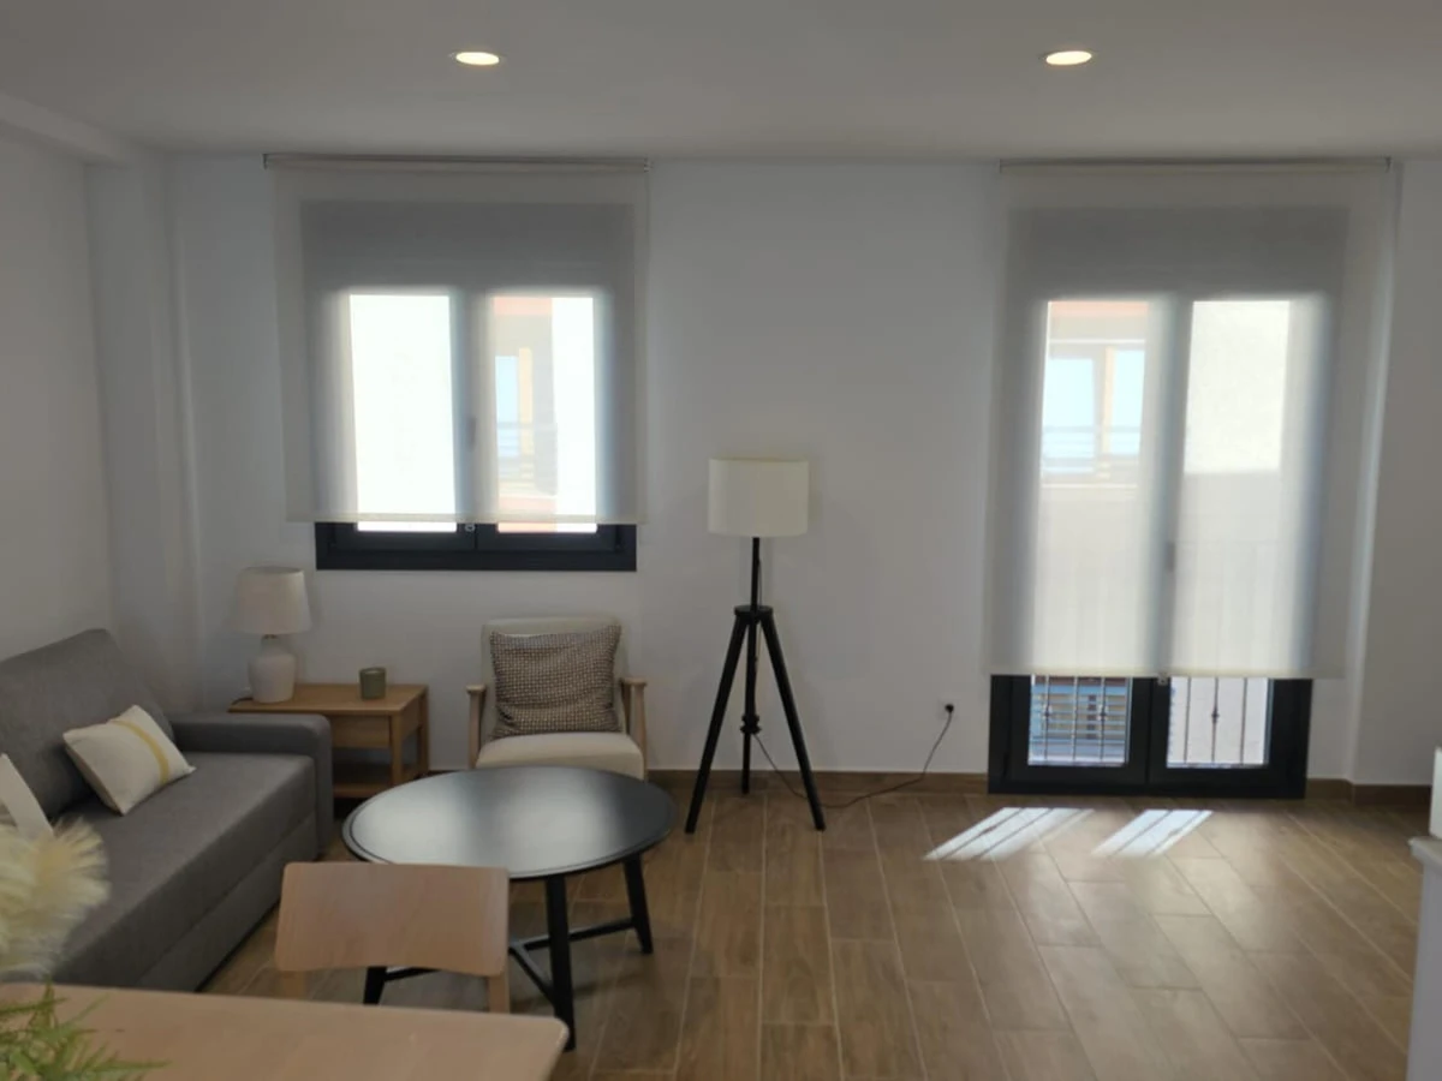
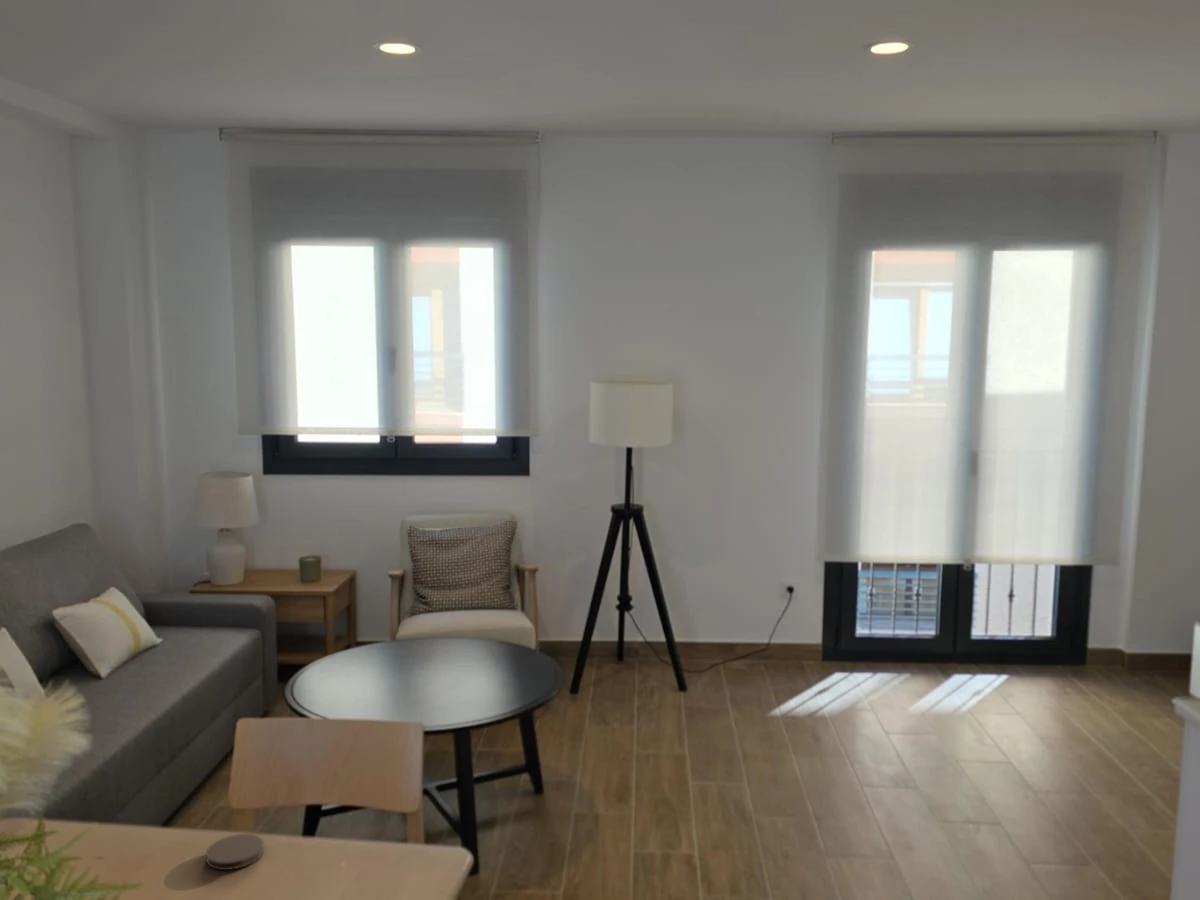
+ coaster (235, 851)
